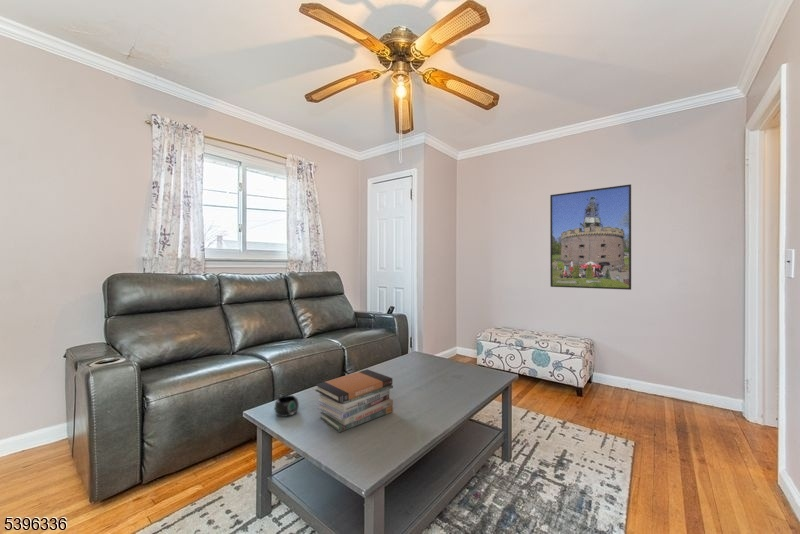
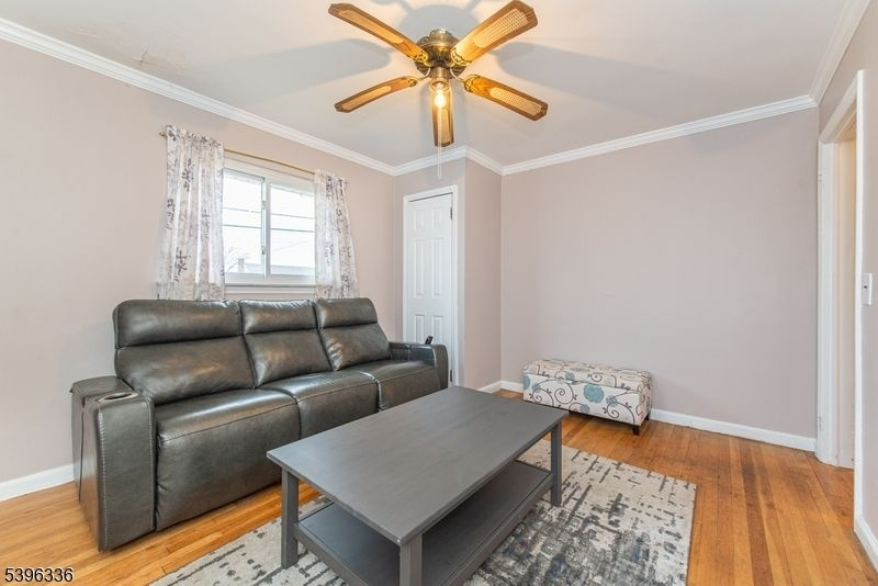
- book stack (355, 398)
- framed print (588, 239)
- mug (285, 404)
